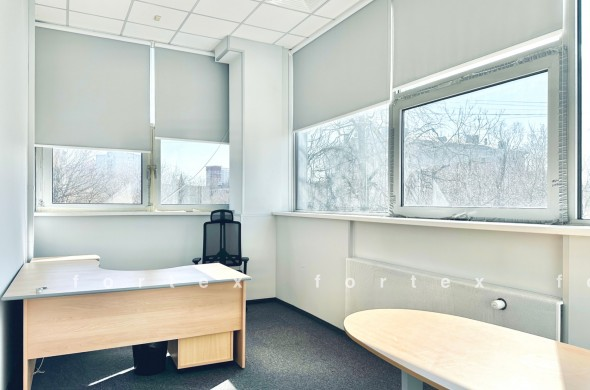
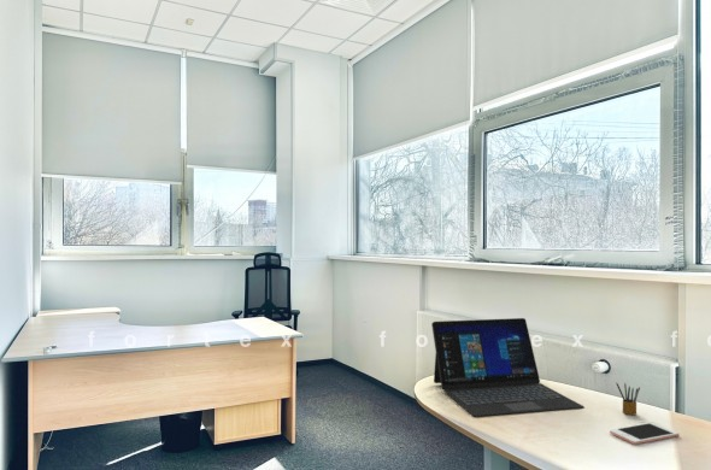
+ laptop (501, 360)
+ pencil box (628, 398)
+ cell phone (644, 433)
